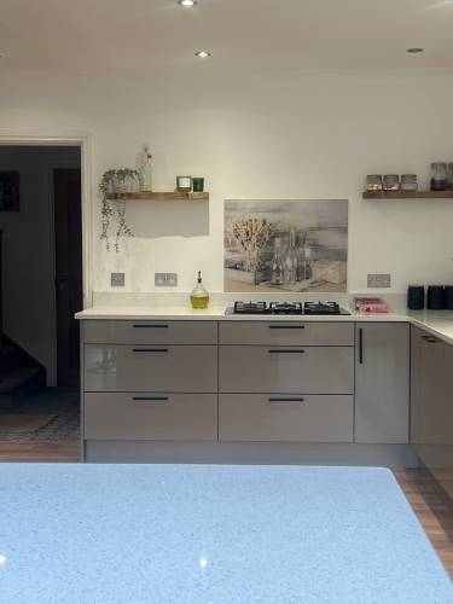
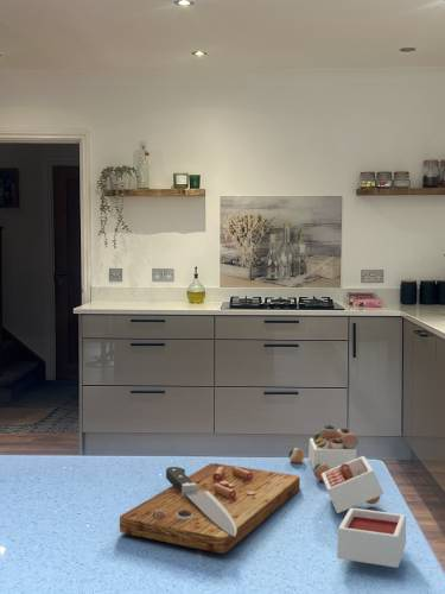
+ cutting board (255, 480)
